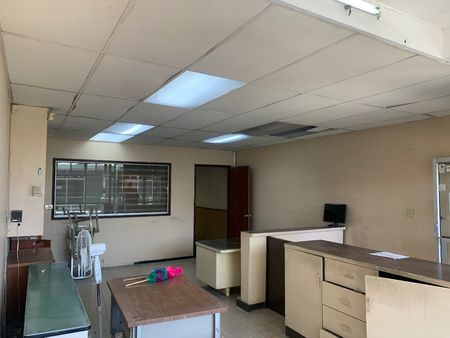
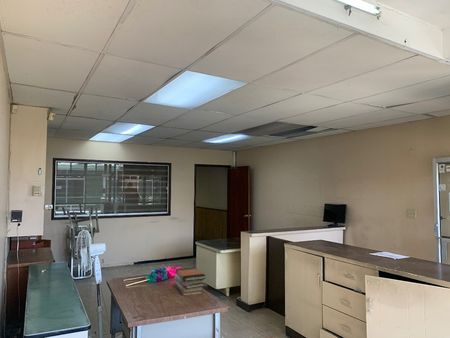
+ book stack (189, 280)
